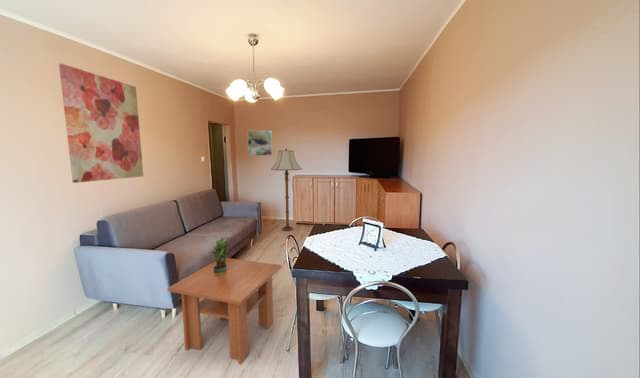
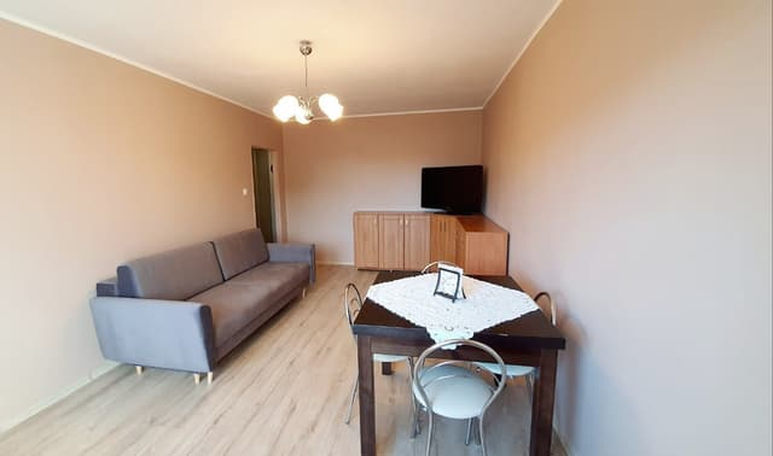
- wall art (107, 129)
- coffee table (231, 305)
- floor lamp (286, 189)
- potted plant (222, 253)
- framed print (259, 143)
